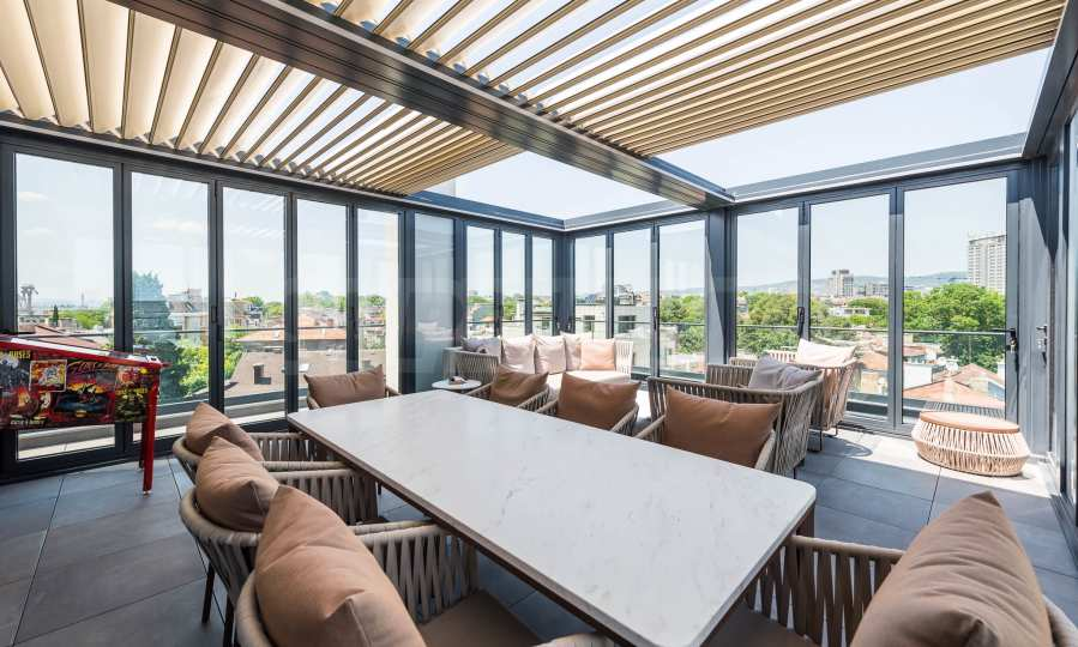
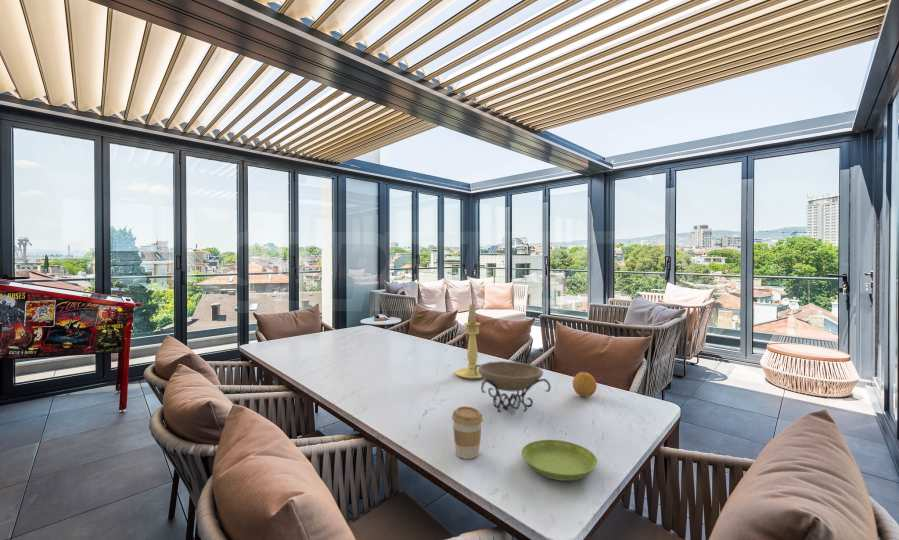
+ decorative bowl (509, 388)
+ saucer (558, 460)
+ coffee cup (467, 431)
+ fruit (584, 384)
+ candle holder (472, 338)
